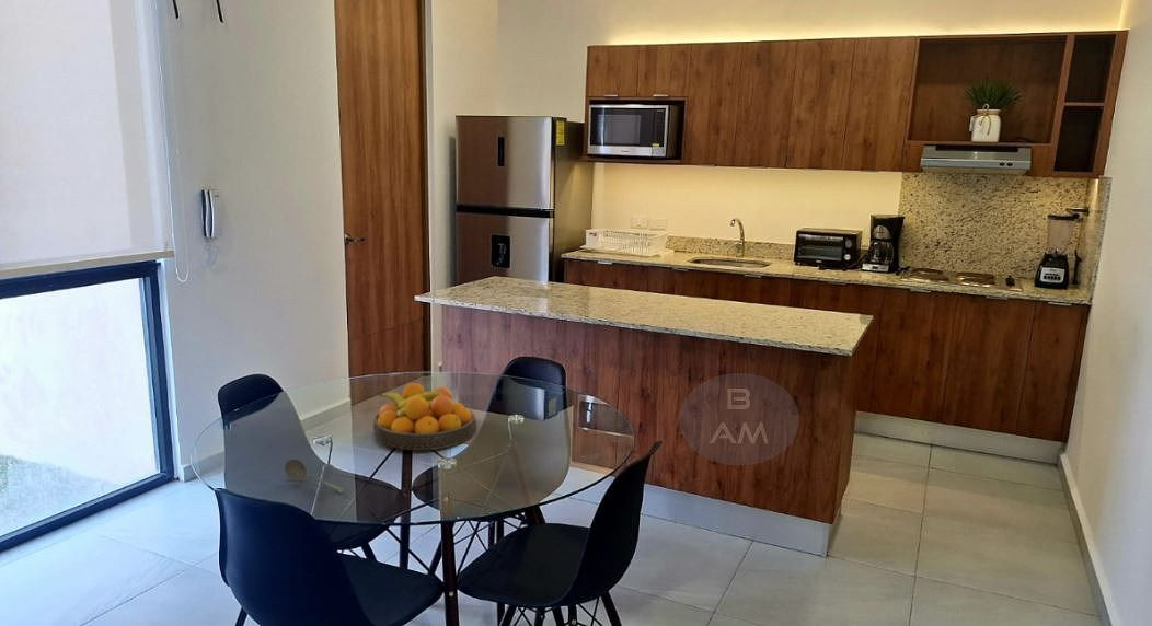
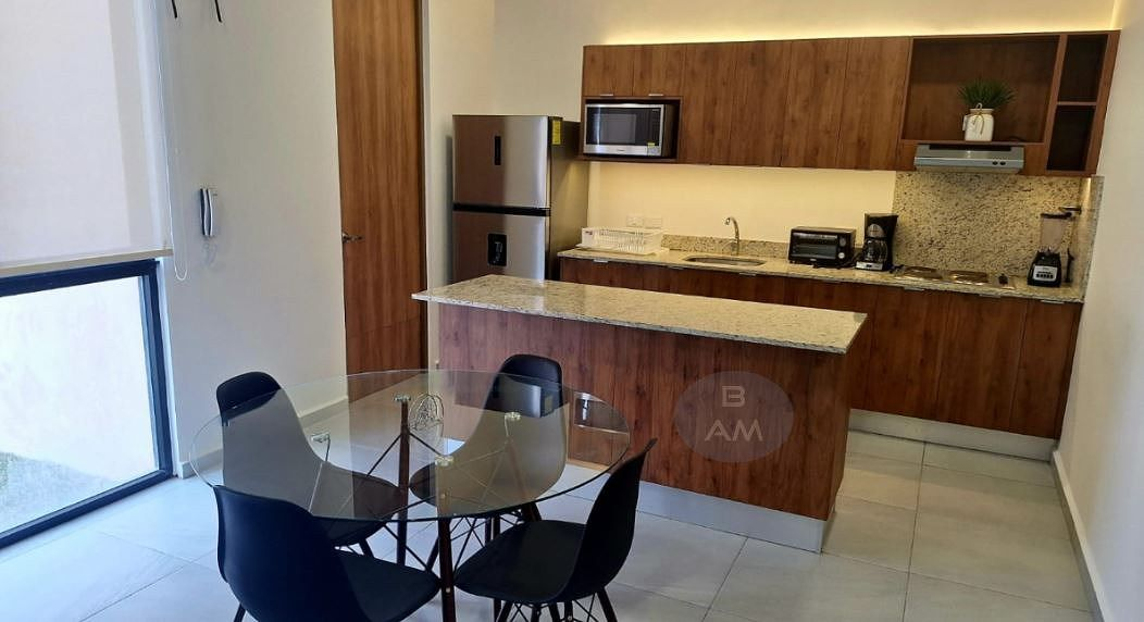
- soupspoon (312, 475)
- fruit bowl (425, 410)
